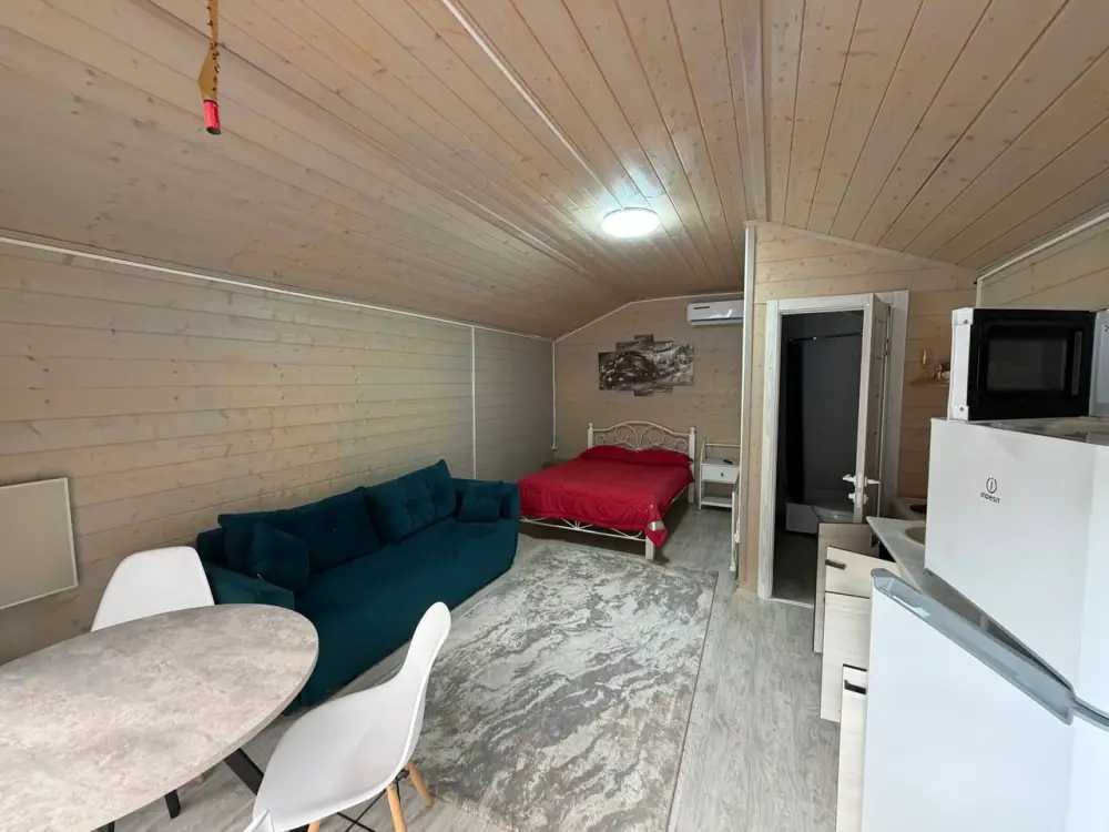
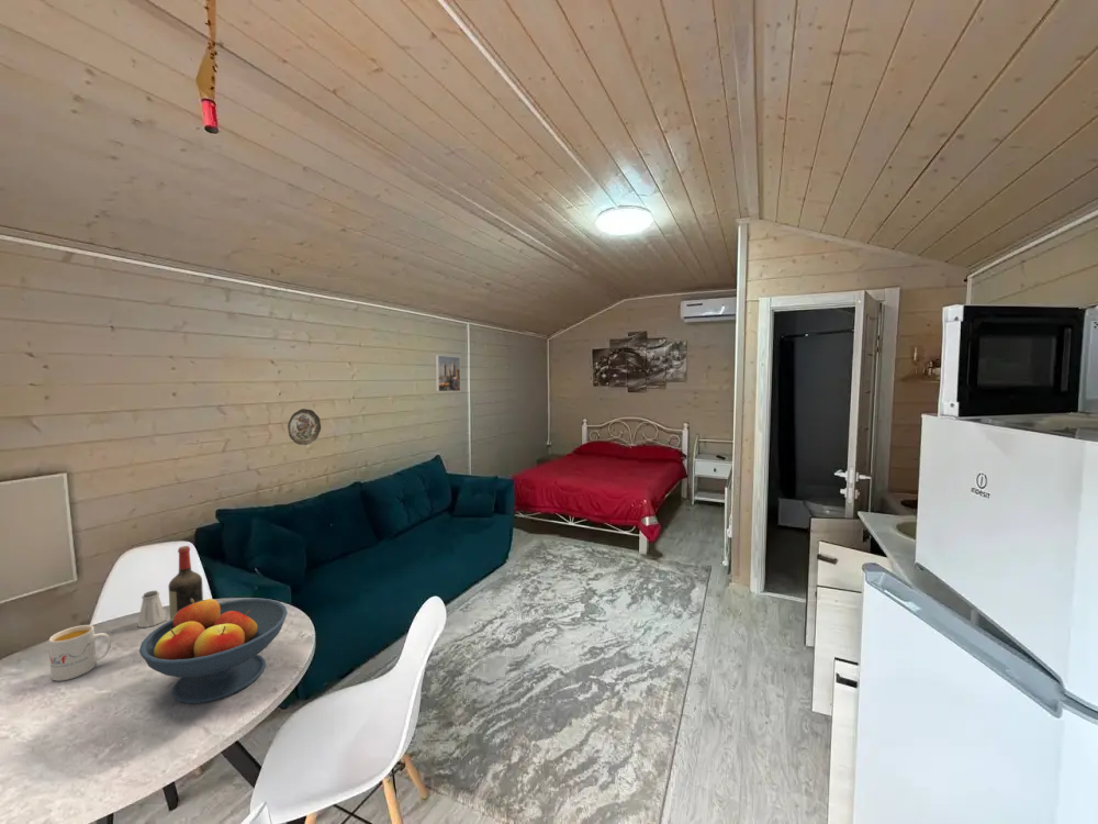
+ decorative plate (303, 426)
+ saltshaker (150, 606)
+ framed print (448, 374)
+ mug (81, 650)
+ fruit bowl (220, 642)
+ wine bottle (186, 594)
